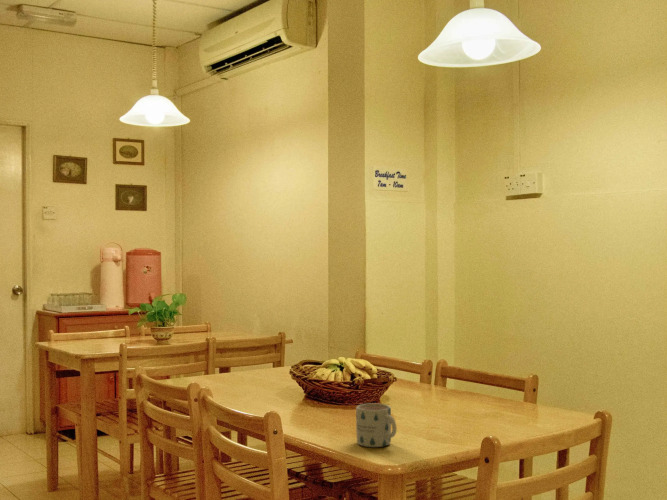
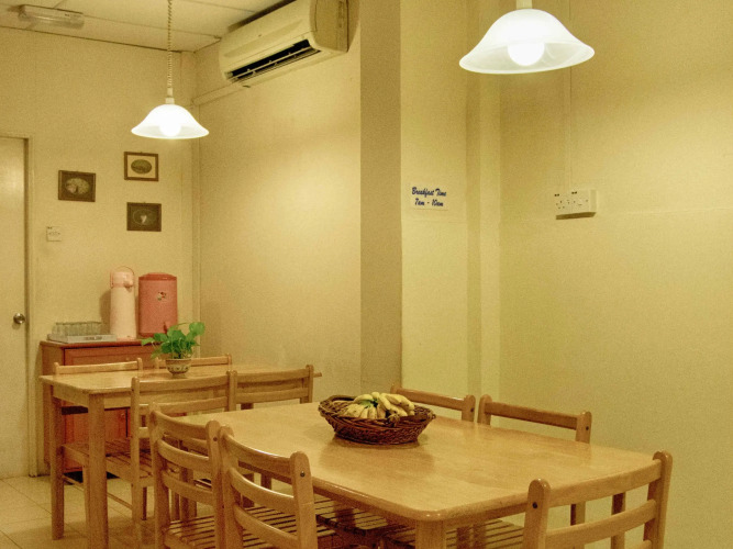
- mug (378, 426)
